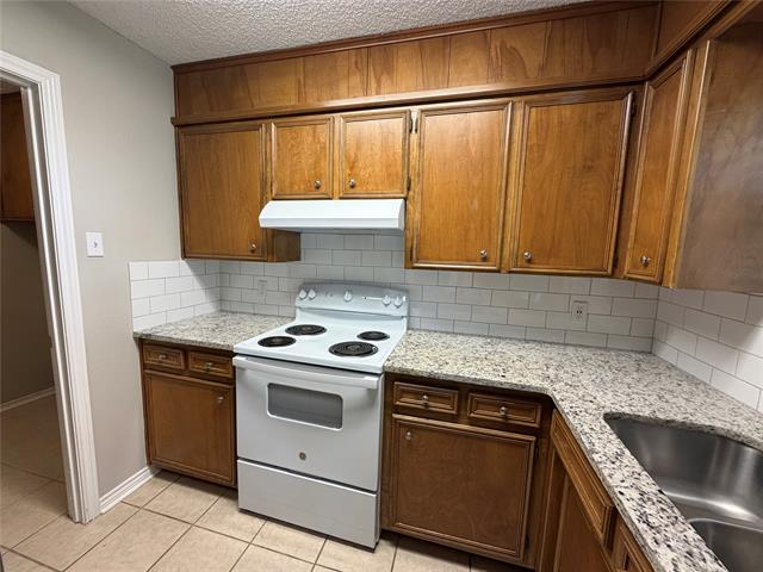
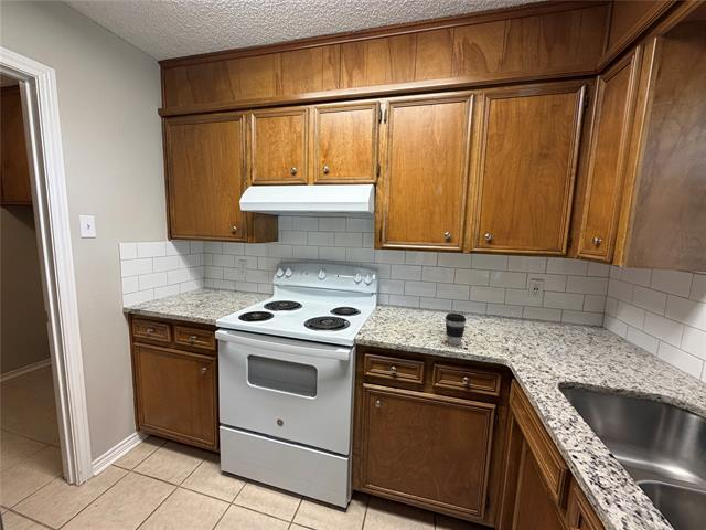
+ coffee cup (454, 329)
